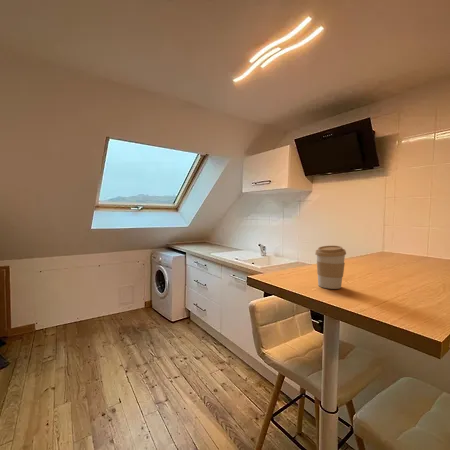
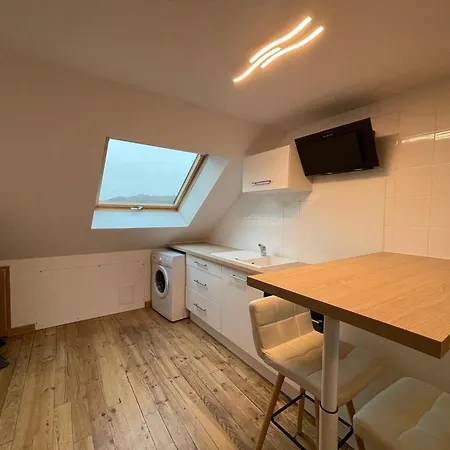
- coffee cup (330, 266)
